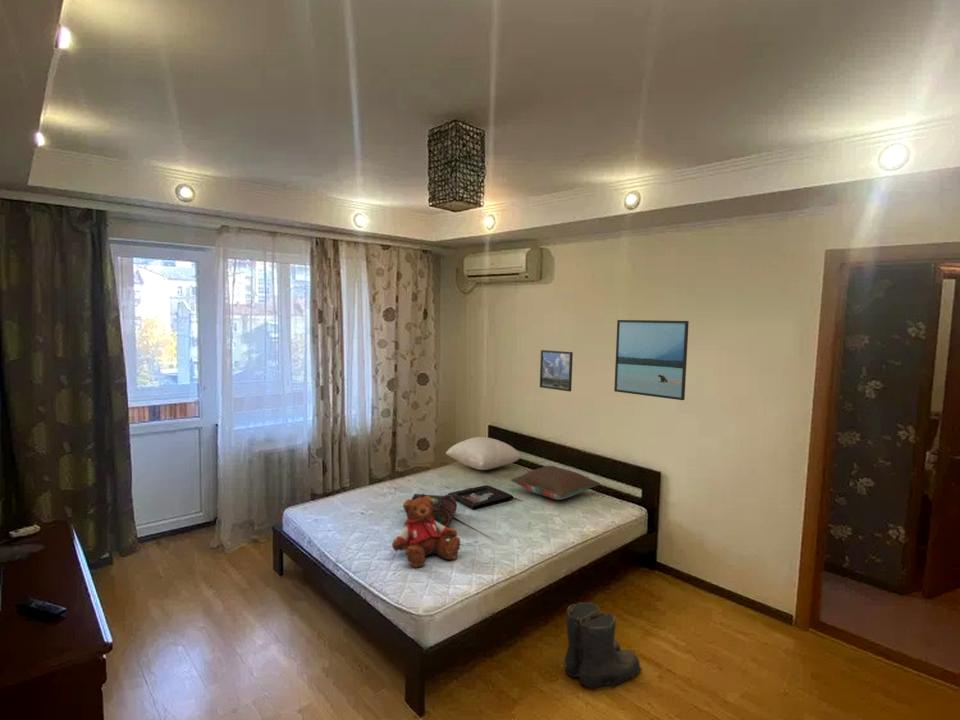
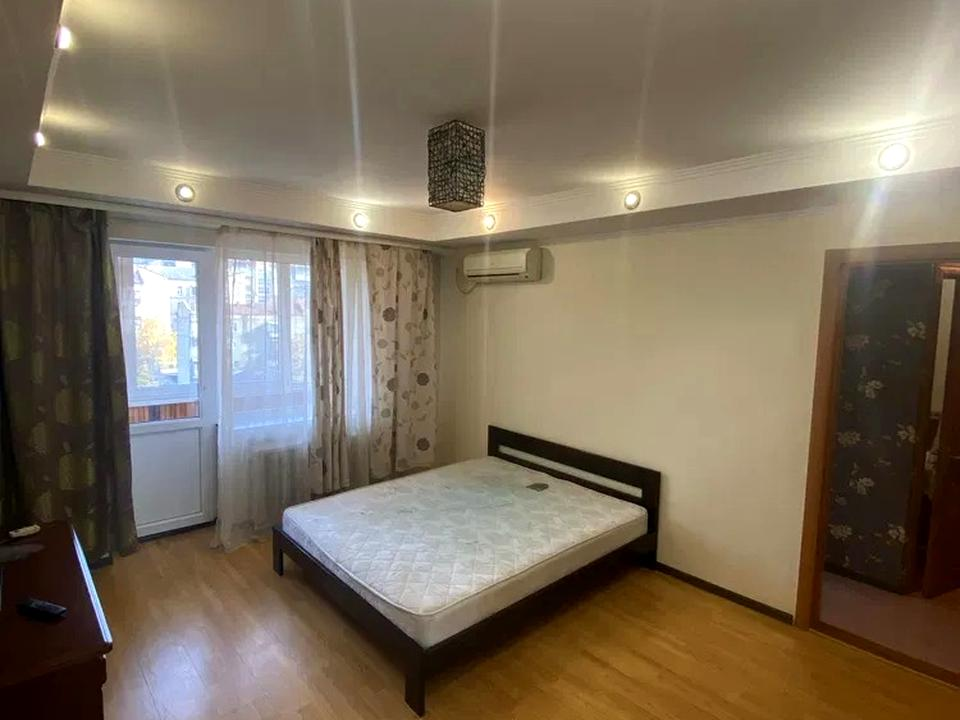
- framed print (555, 370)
- pillow (554, 481)
- book (432, 509)
- decorative tray (480, 496)
- boots (602, 639)
- teddy bear (426, 529)
- pillow (483, 452)
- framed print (649, 358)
